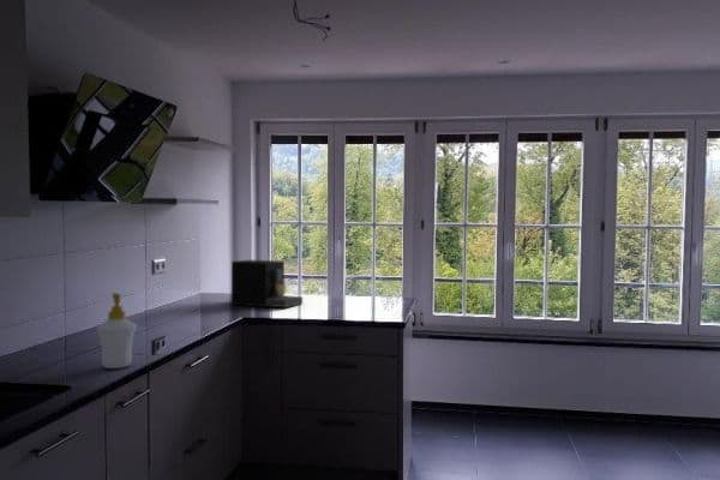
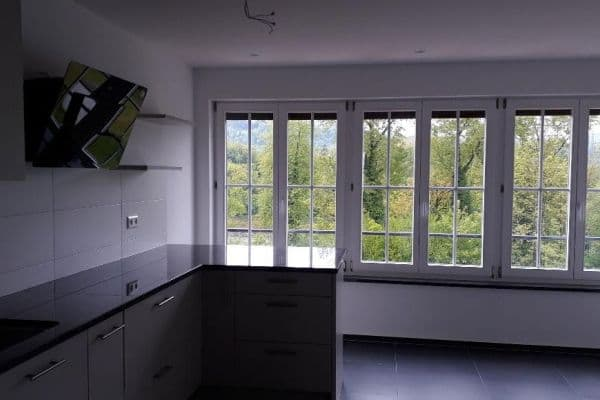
- coffee maker (266, 282)
- soap bottle (116, 330)
